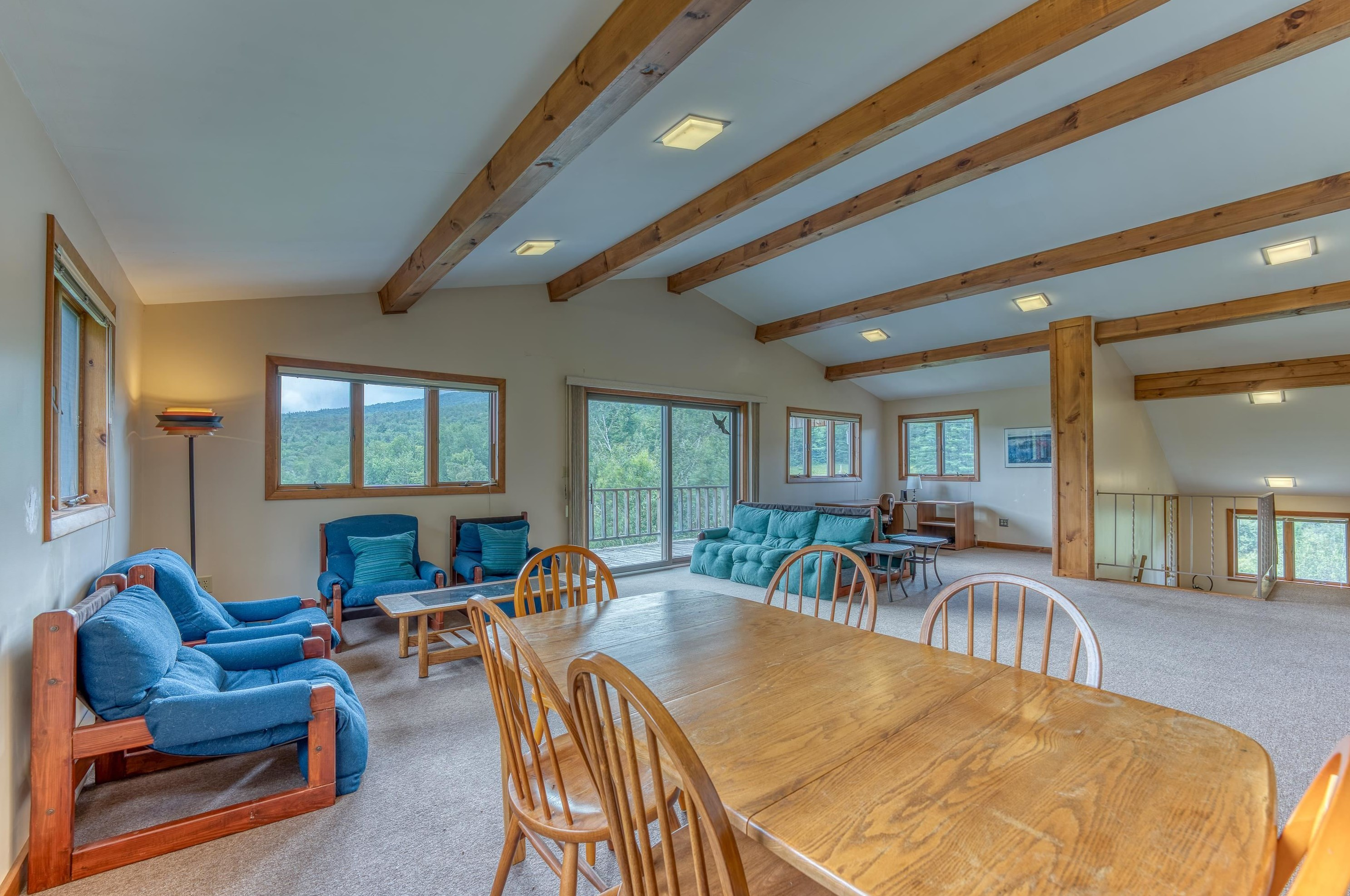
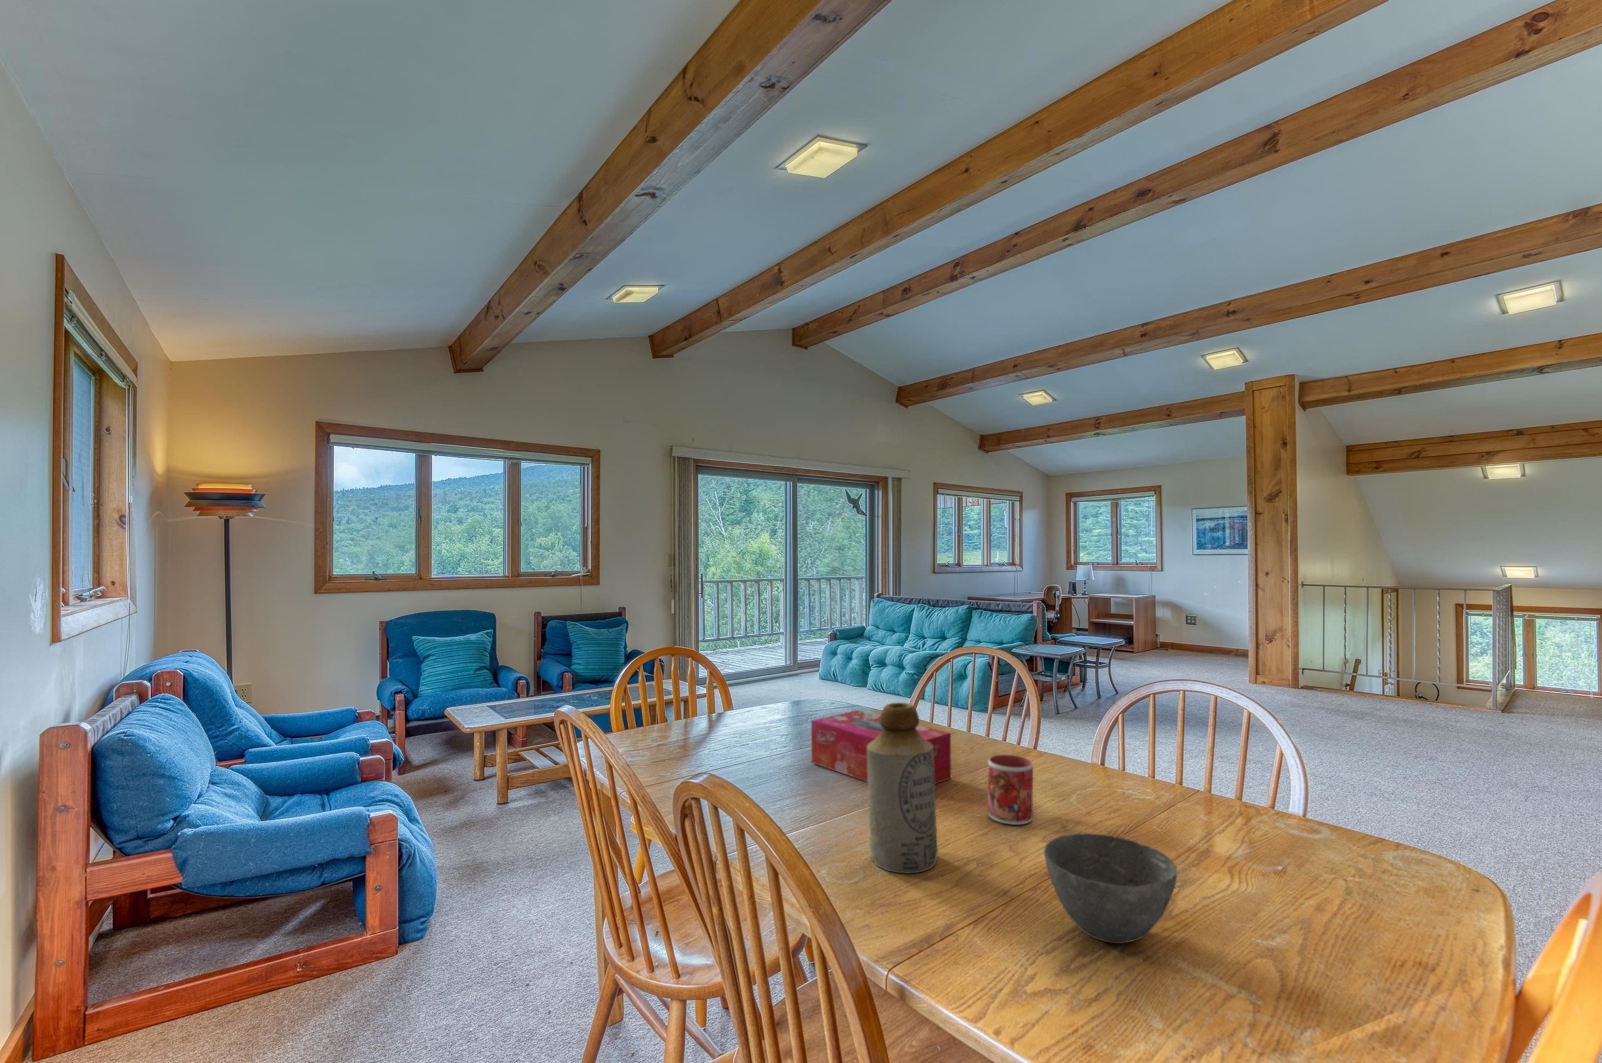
+ bottle (902, 782)
+ mug (1016, 787)
+ tissue box (872, 740)
+ bowl (1108, 893)
